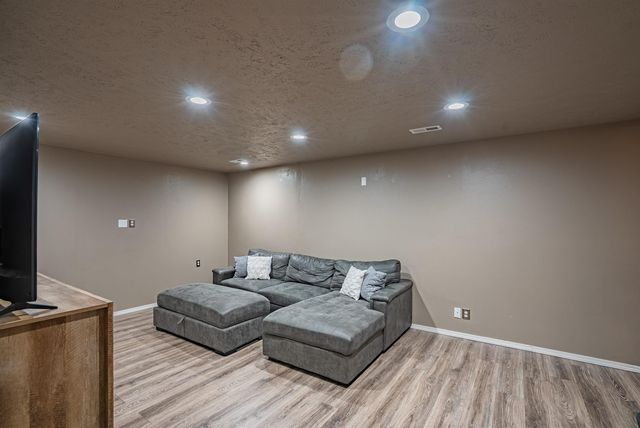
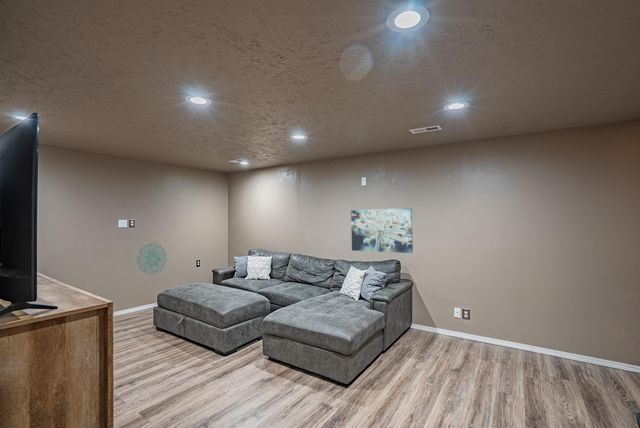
+ wall decoration (153, 258)
+ wall art (380, 230)
